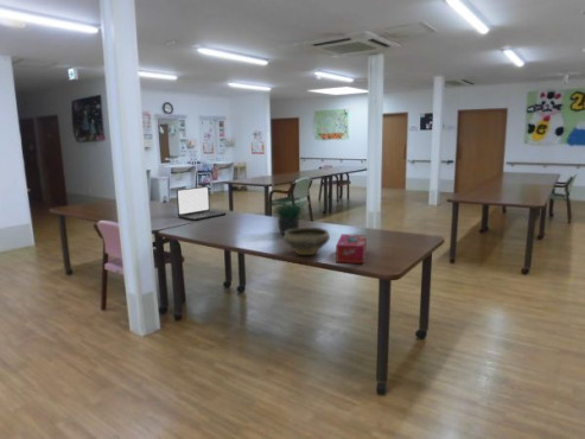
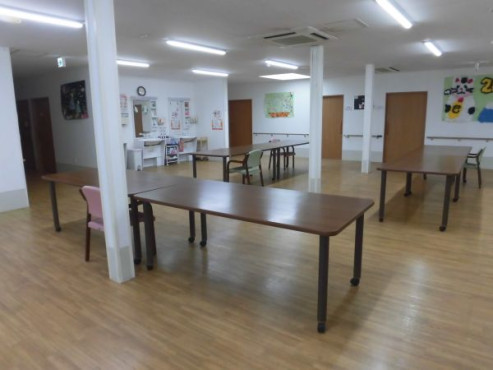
- tissue box (351, 247)
- bowl (306, 242)
- potted plant (288, 209)
- laptop (201, 202)
